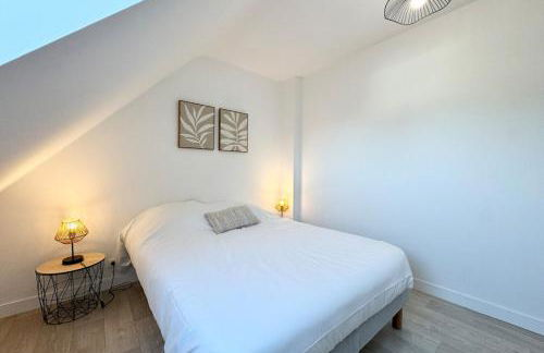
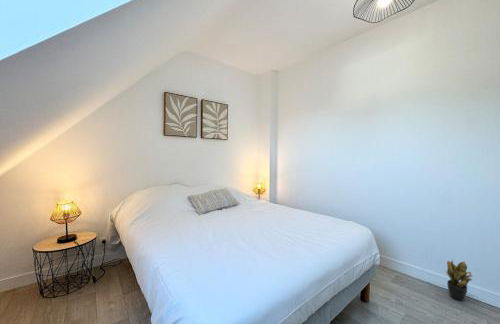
+ potted plant (458, 278)
